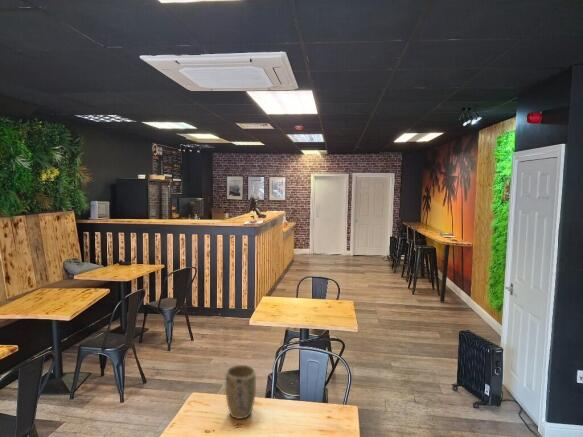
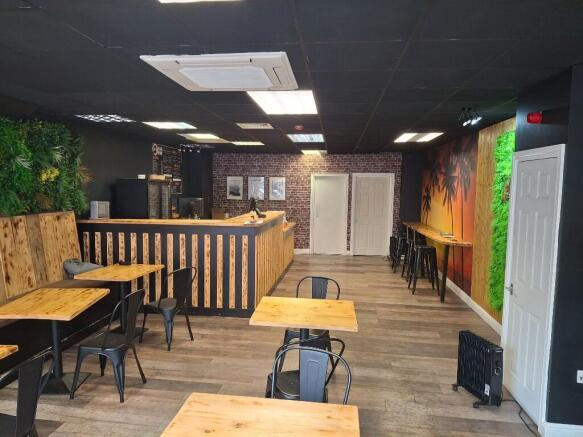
- plant pot (240, 392)
